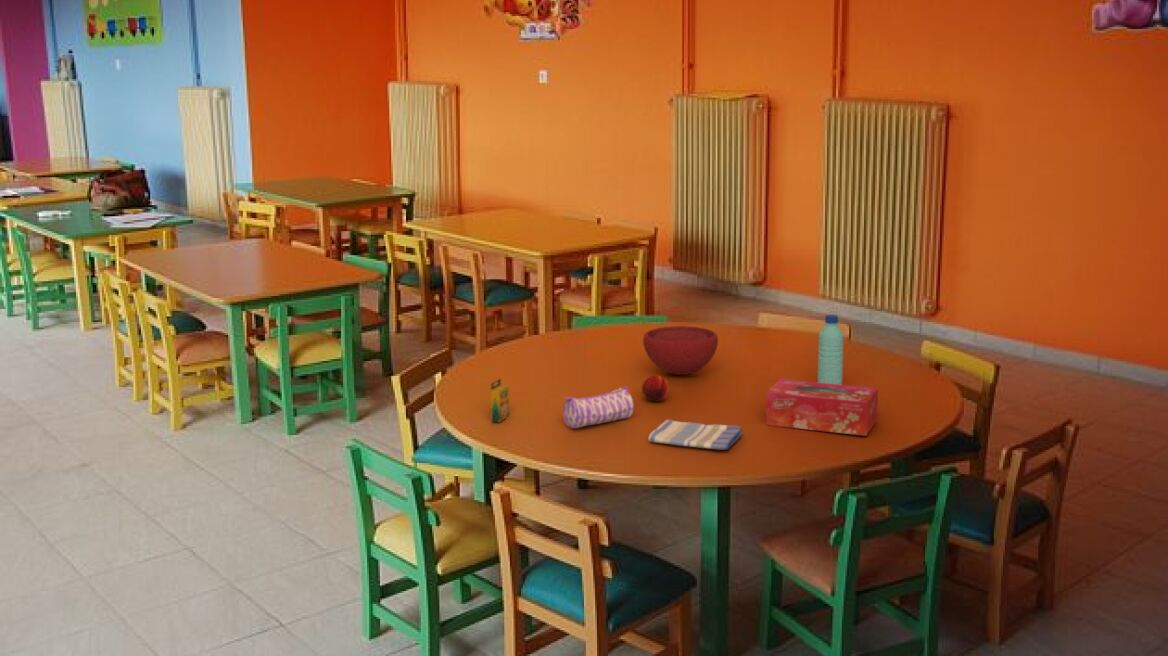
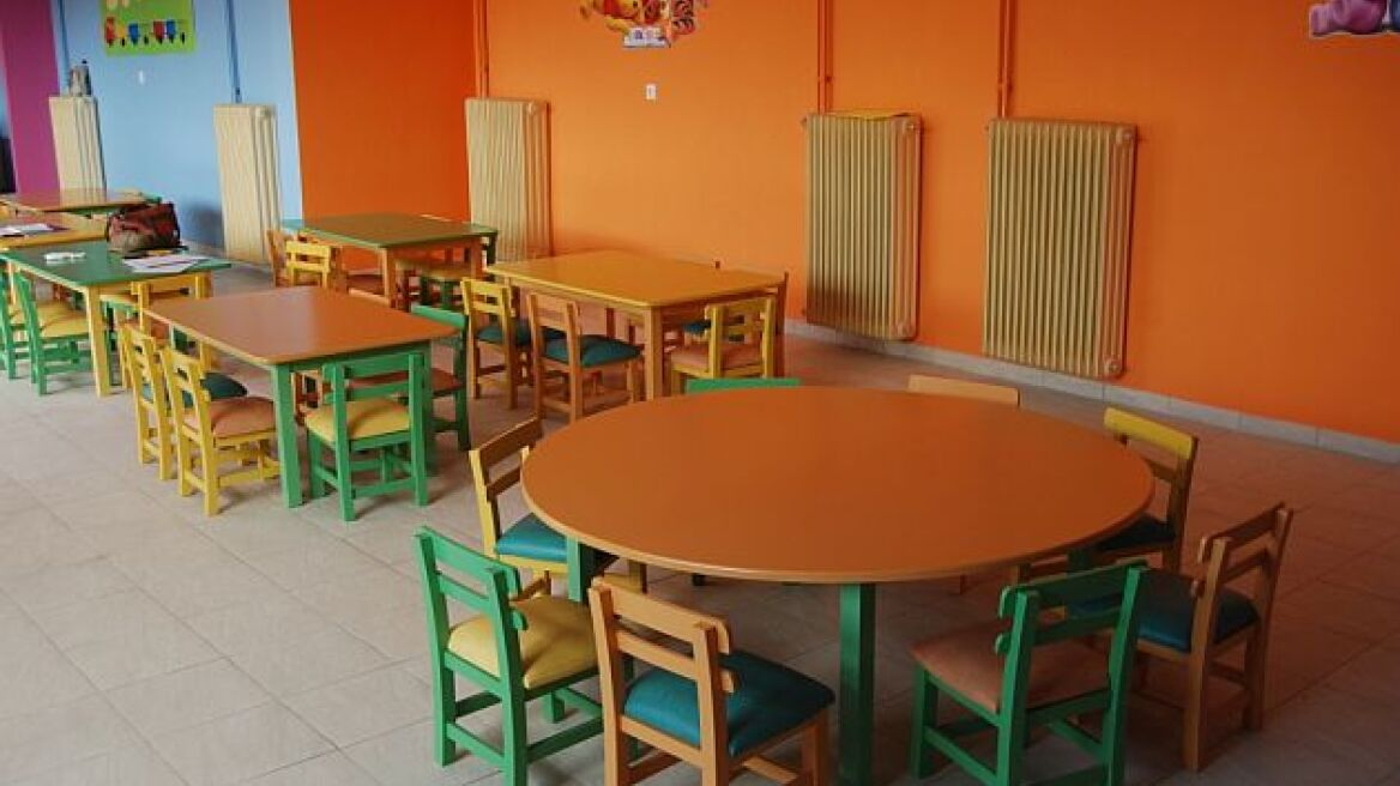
- water bottle (830, 355)
- pencil case (599, 407)
- bowl (680, 353)
- crayon box (499, 400)
- tissue box (821, 406)
- dish towel (695, 434)
- fruit (655, 387)
